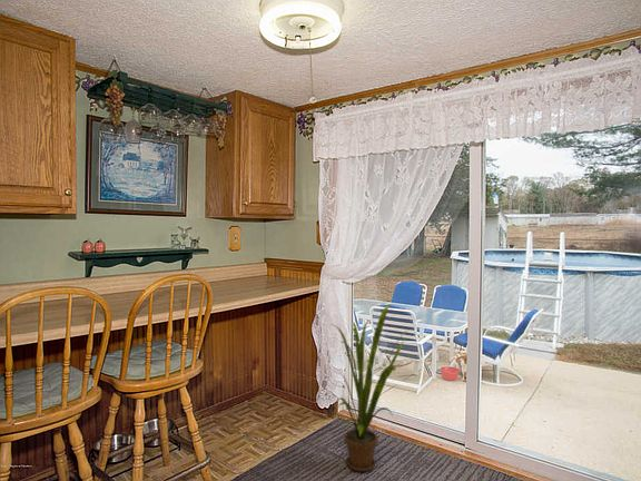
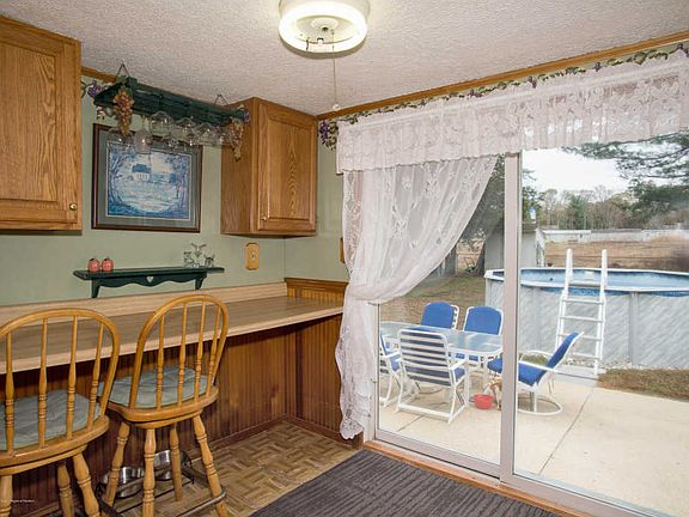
- house plant (363, 384)
